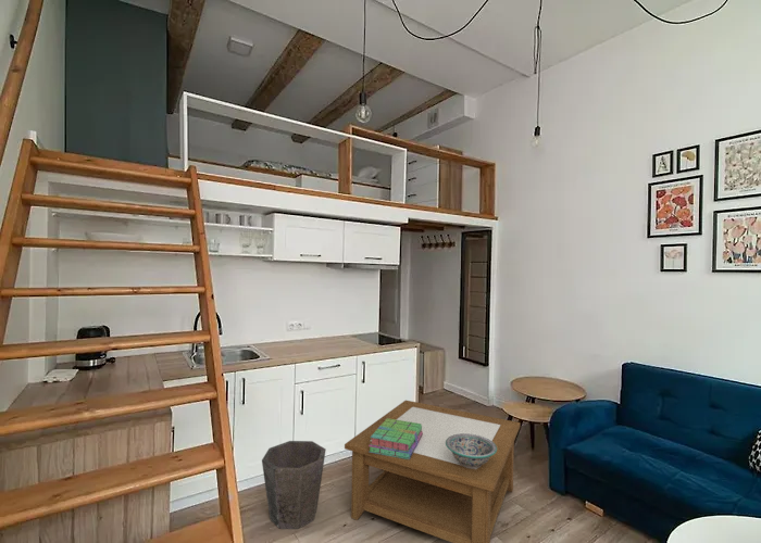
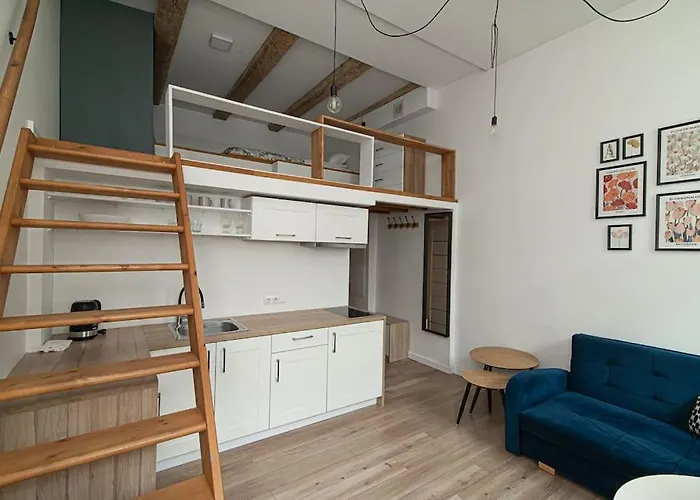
- decorative bowl (470, 453)
- waste bin (294, 483)
- stack of books (397, 437)
- coffee table (438, 467)
